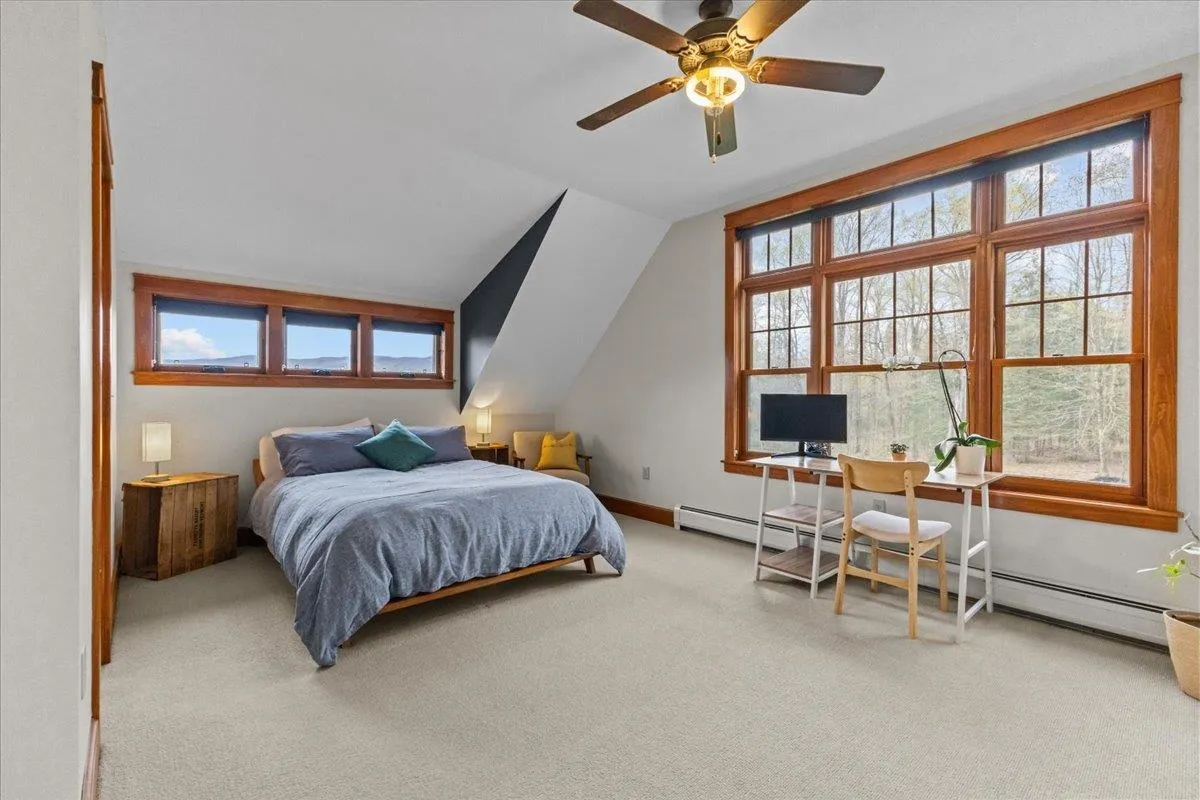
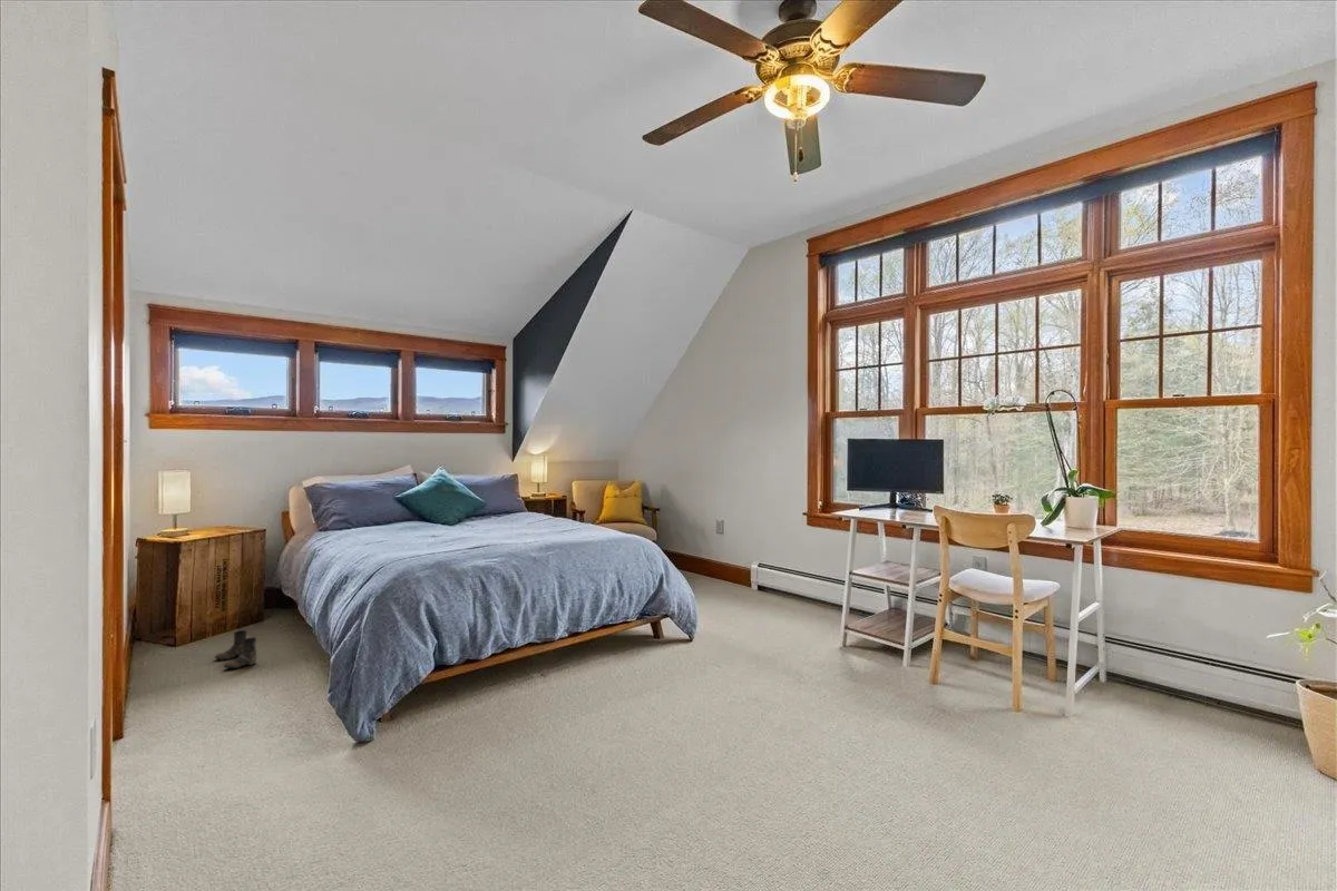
+ boots (235, 649)
